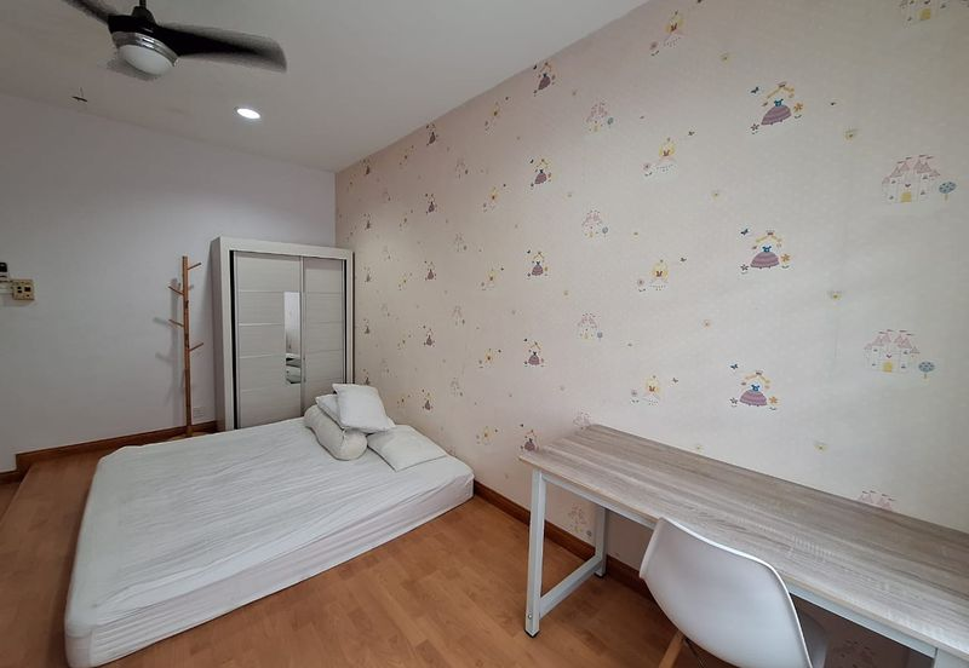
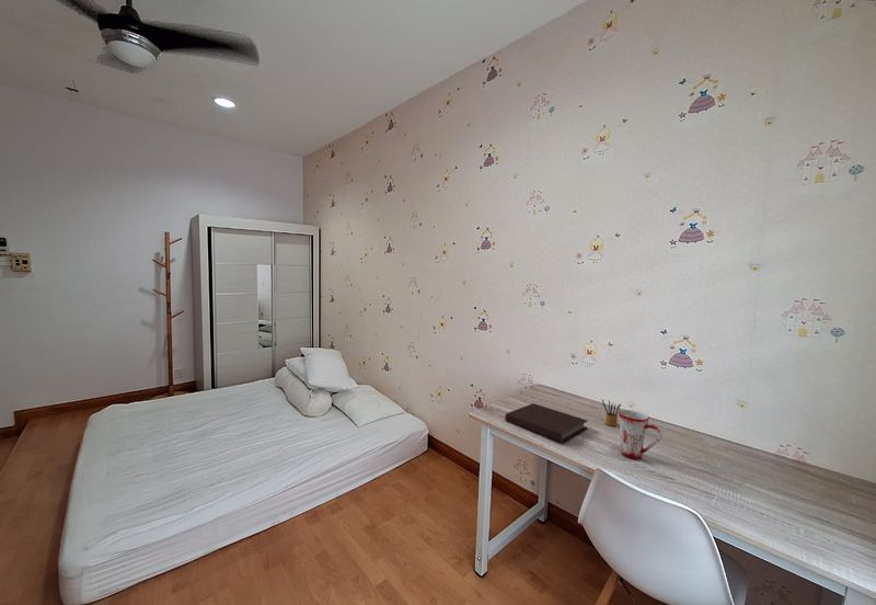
+ pencil box (611, 412)
+ notebook (545, 420)
+ mug (638, 436)
